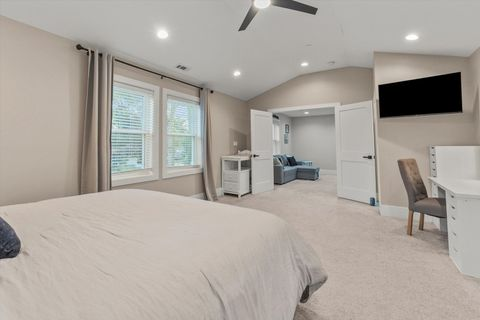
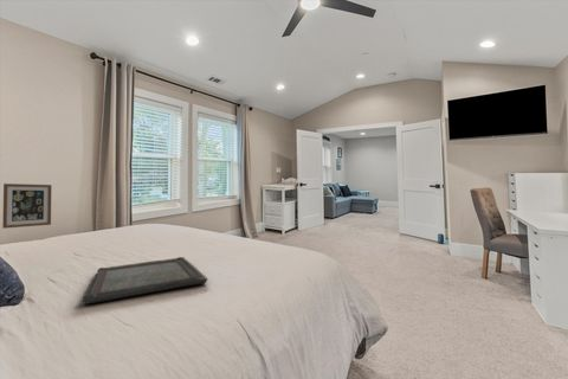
+ wall art (28, 205)
+ serving tray (148, 274)
